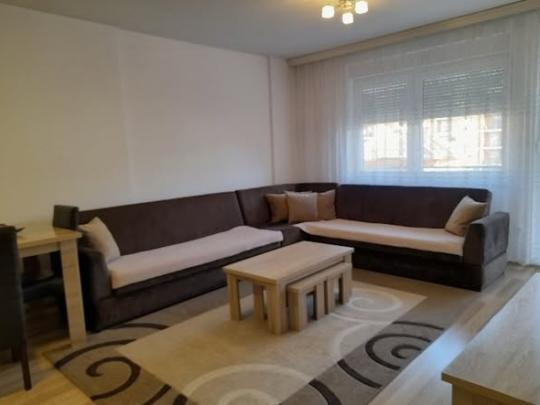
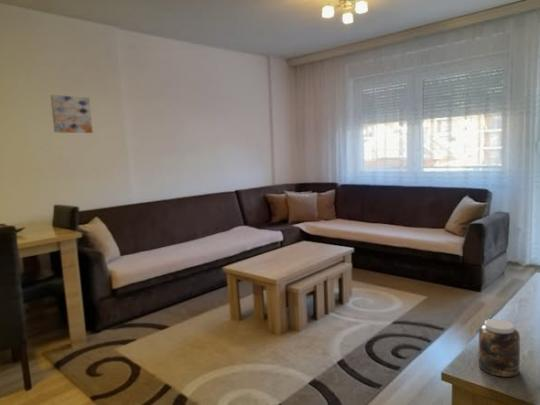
+ wall art (72, 114)
+ jar (498, 345)
